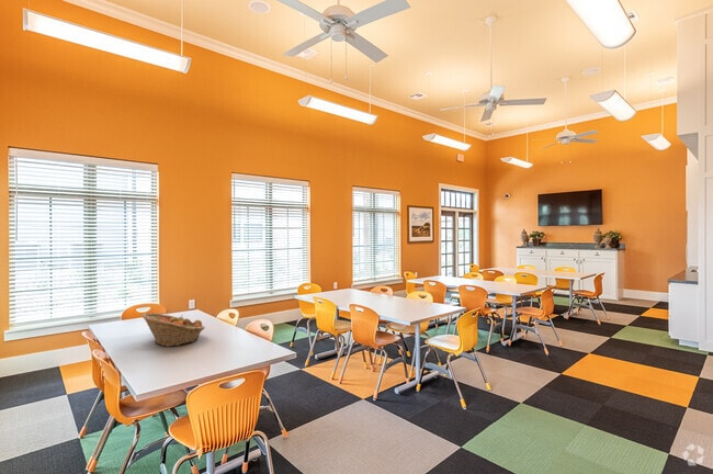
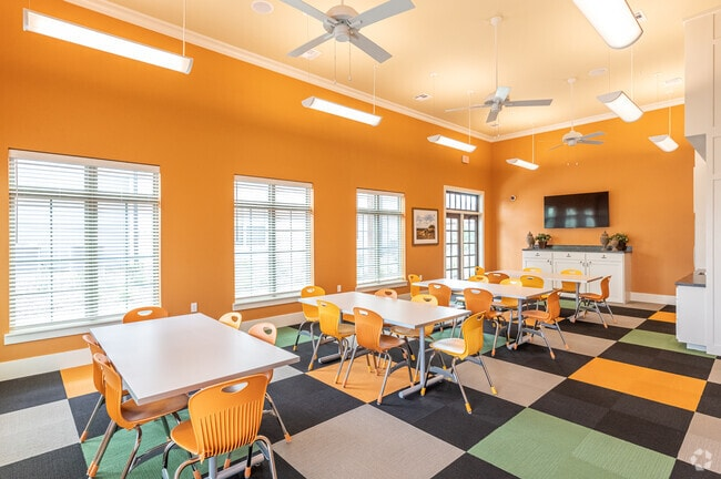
- fruit basket (173, 326)
